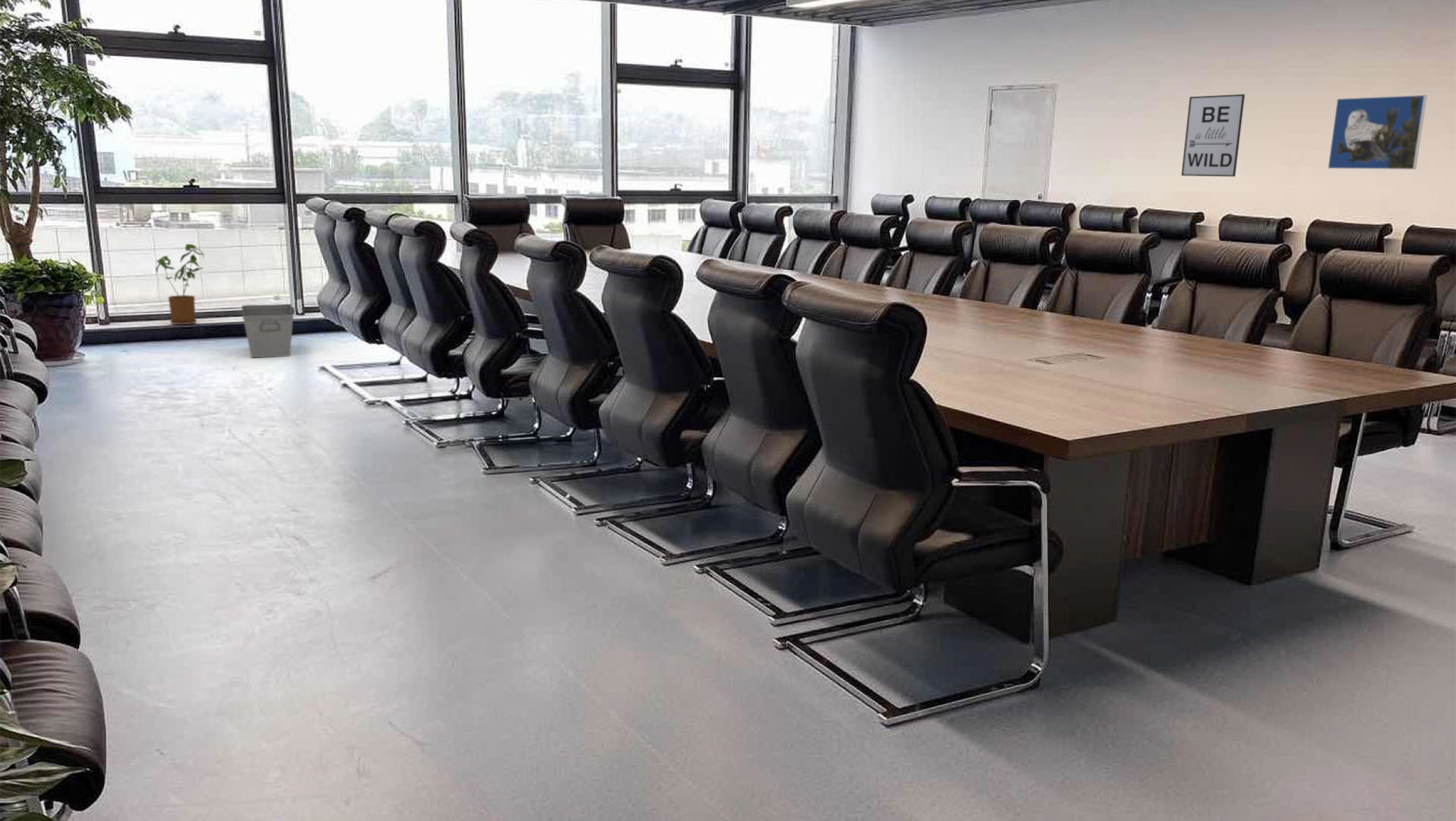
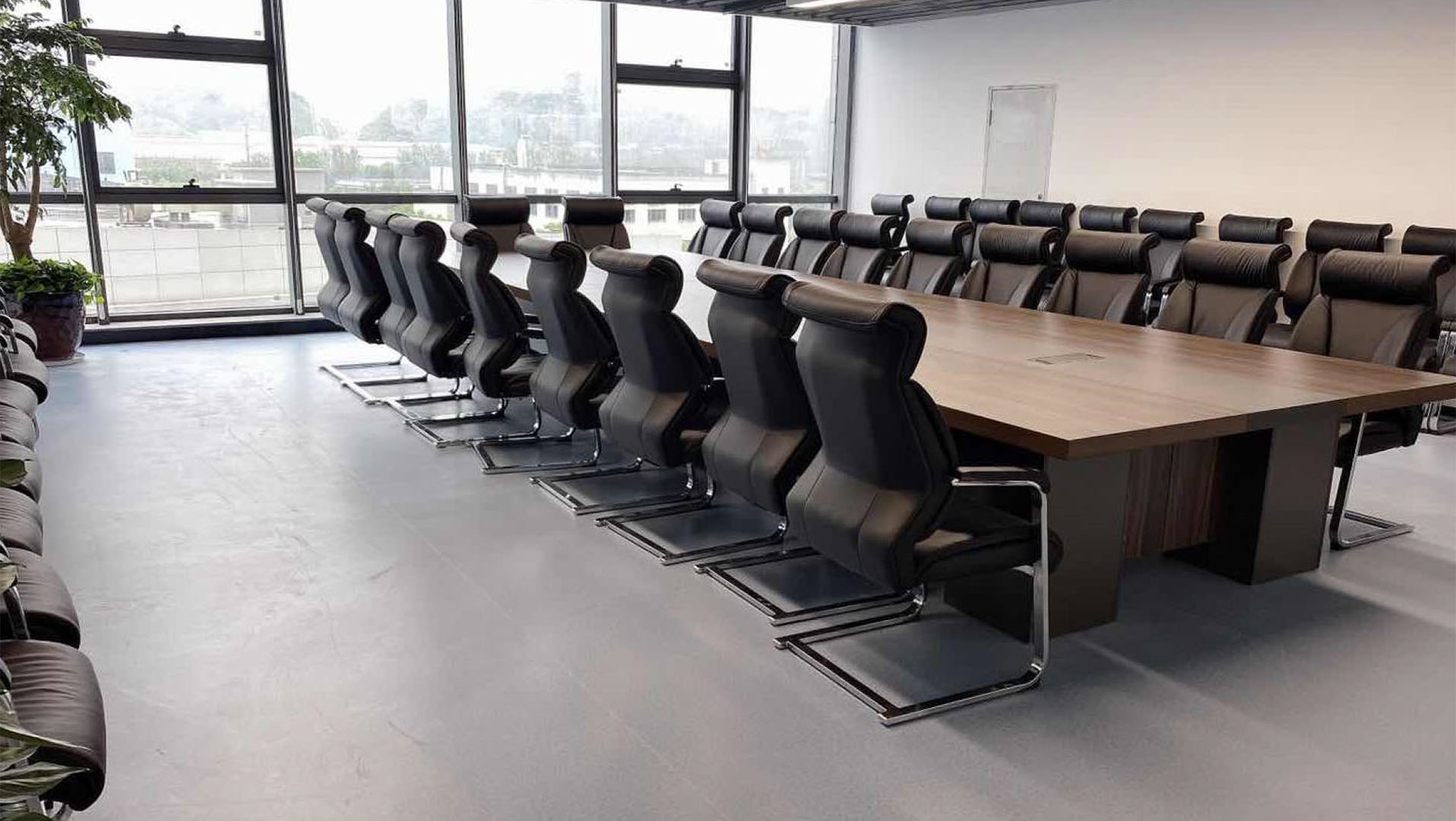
- wall art (1212, 136)
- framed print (1375, 133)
- storage bin (268, 330)
- house plant (183, 284)
